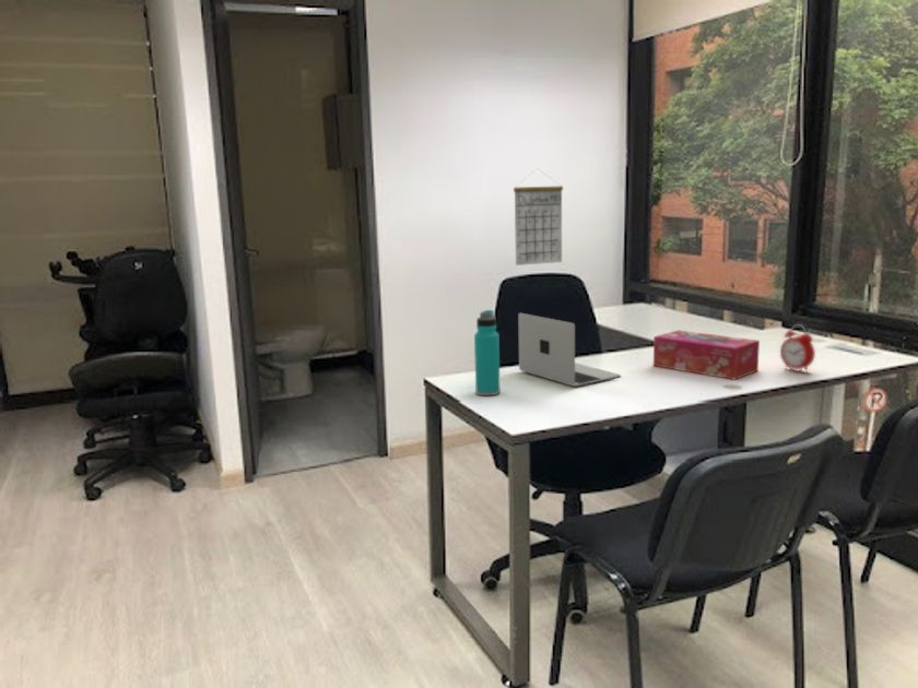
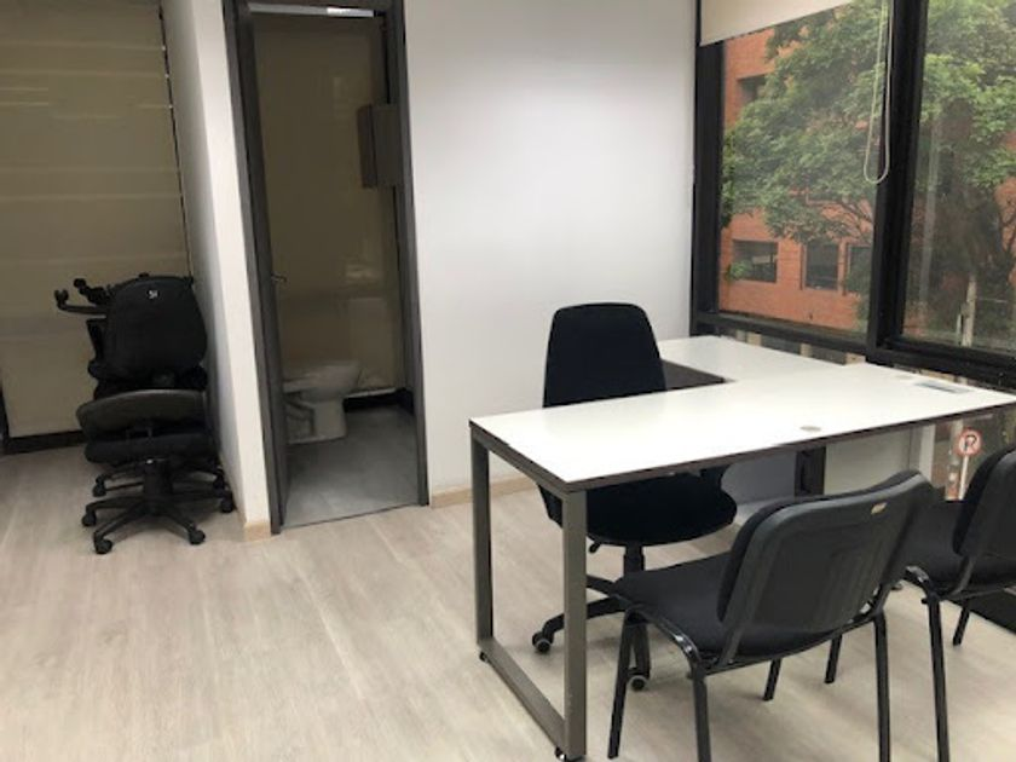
- alarm clock (797, 347)
- calendar (539, 216)
- water bottle (486, 352)
- laptop (568, 344)
- tissue box (705, 353)
